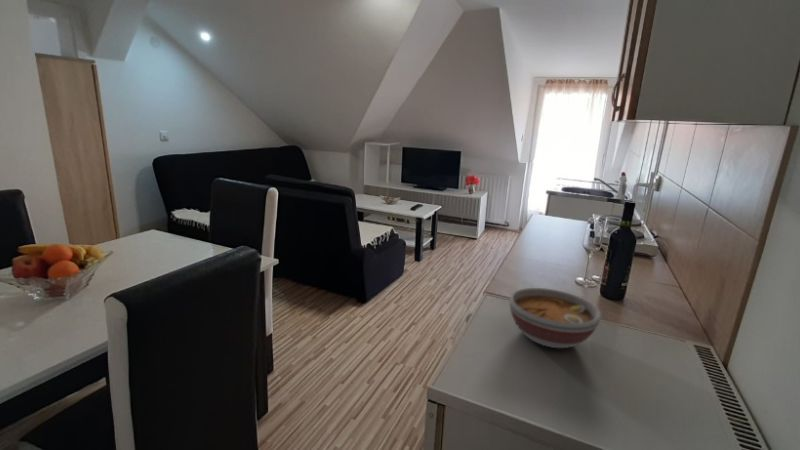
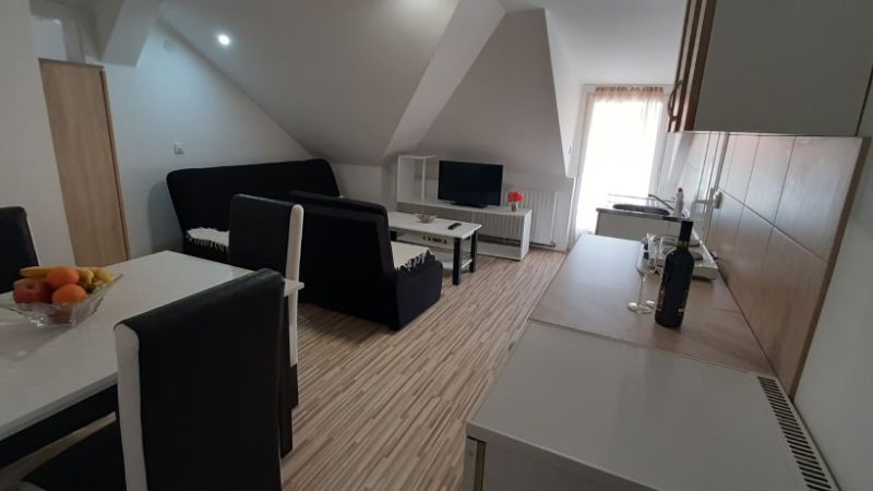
- bowl (551, 320)
